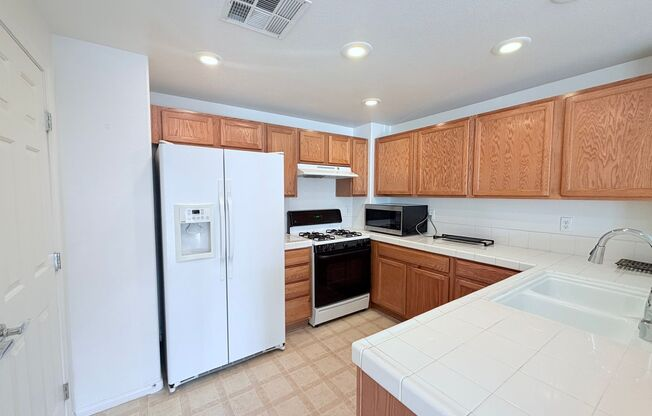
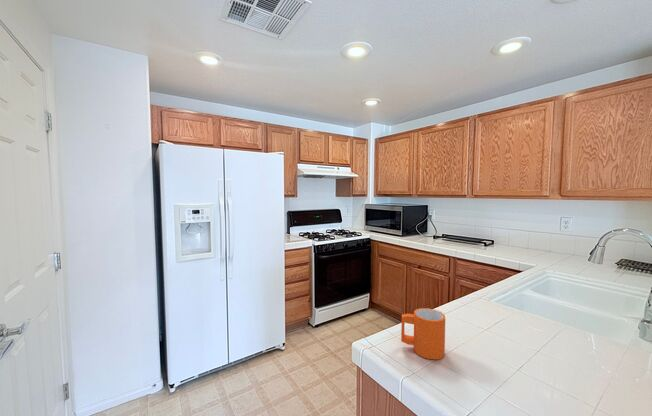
+ mug (423, 332)
